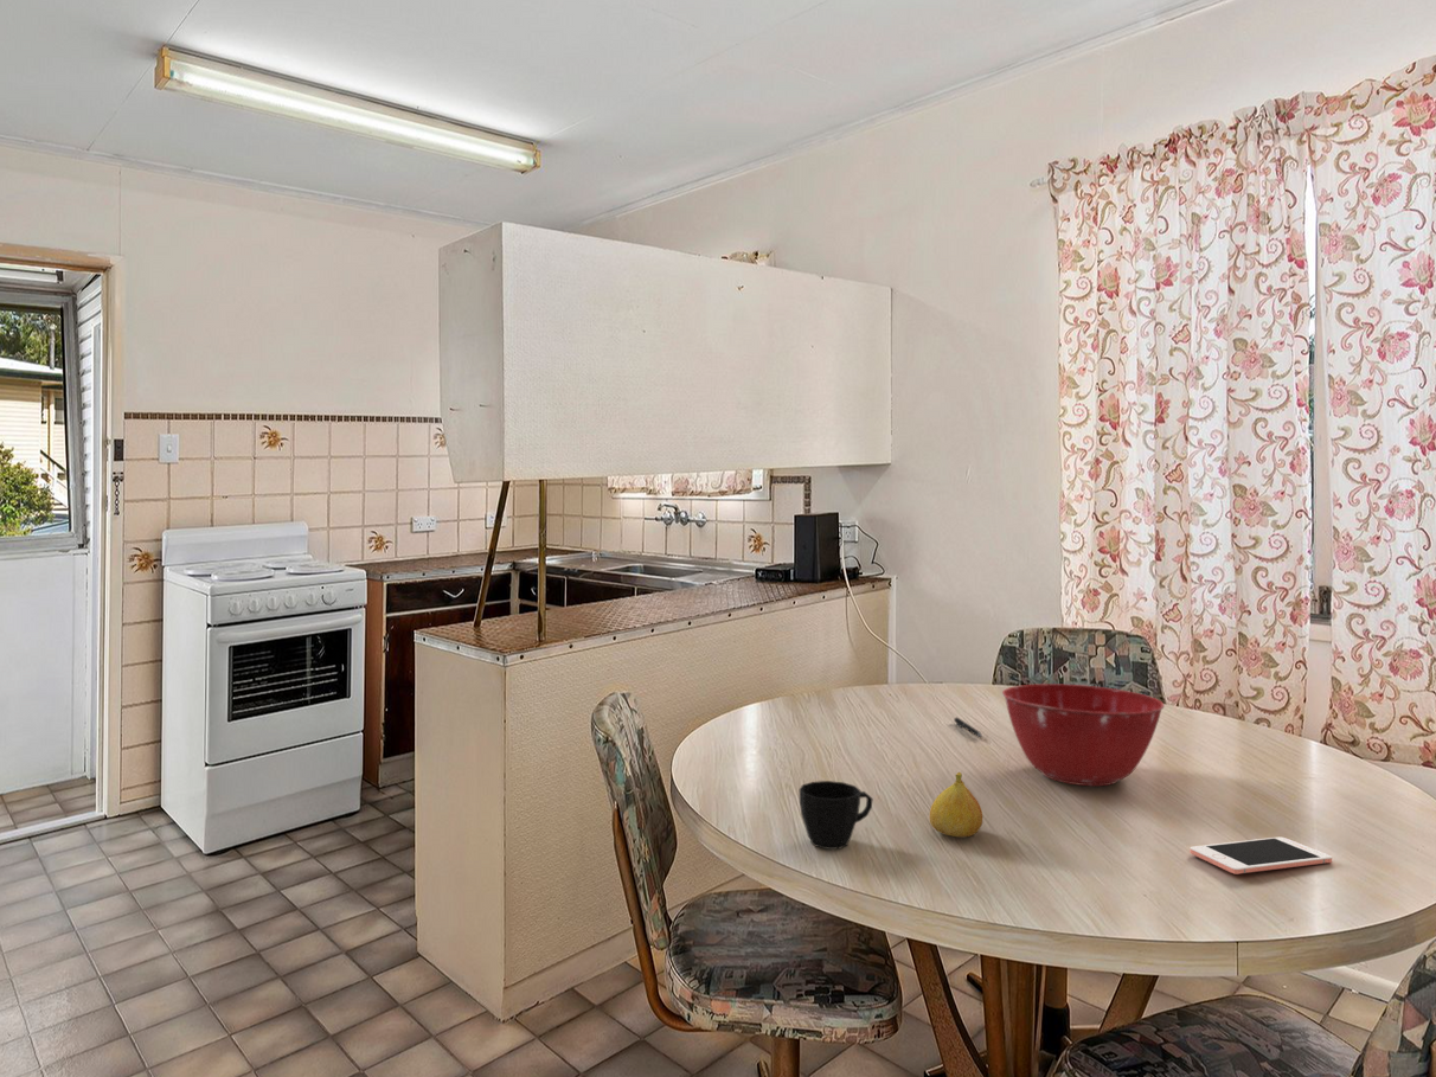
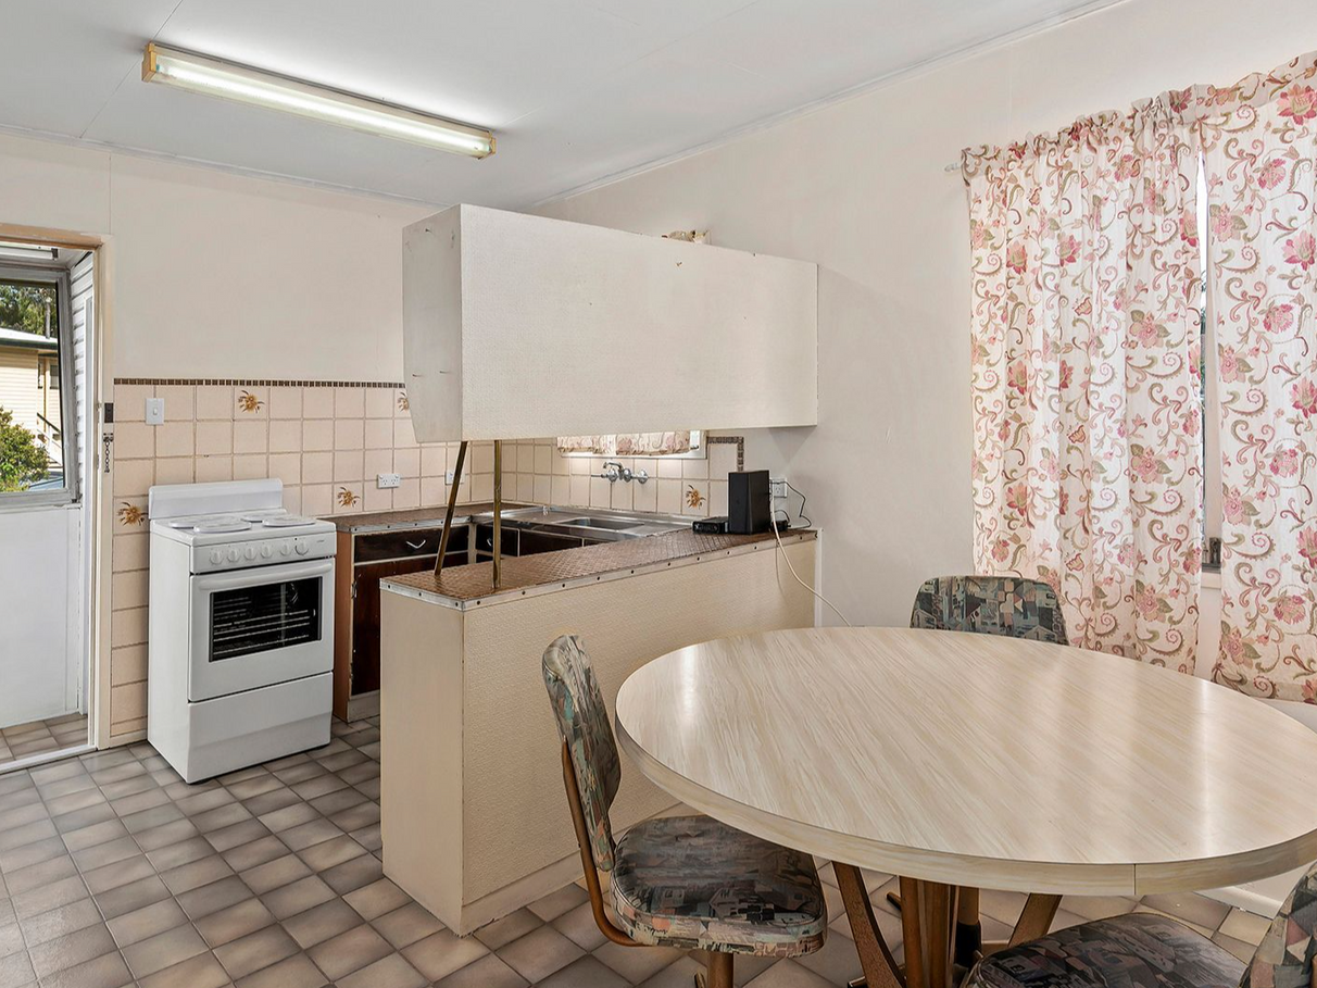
- cup (833, 816)
- fruit (955, 803)
- cell phone (1259, 854)
- pen (968, 727)
- mixing bowl (1081, 736)
